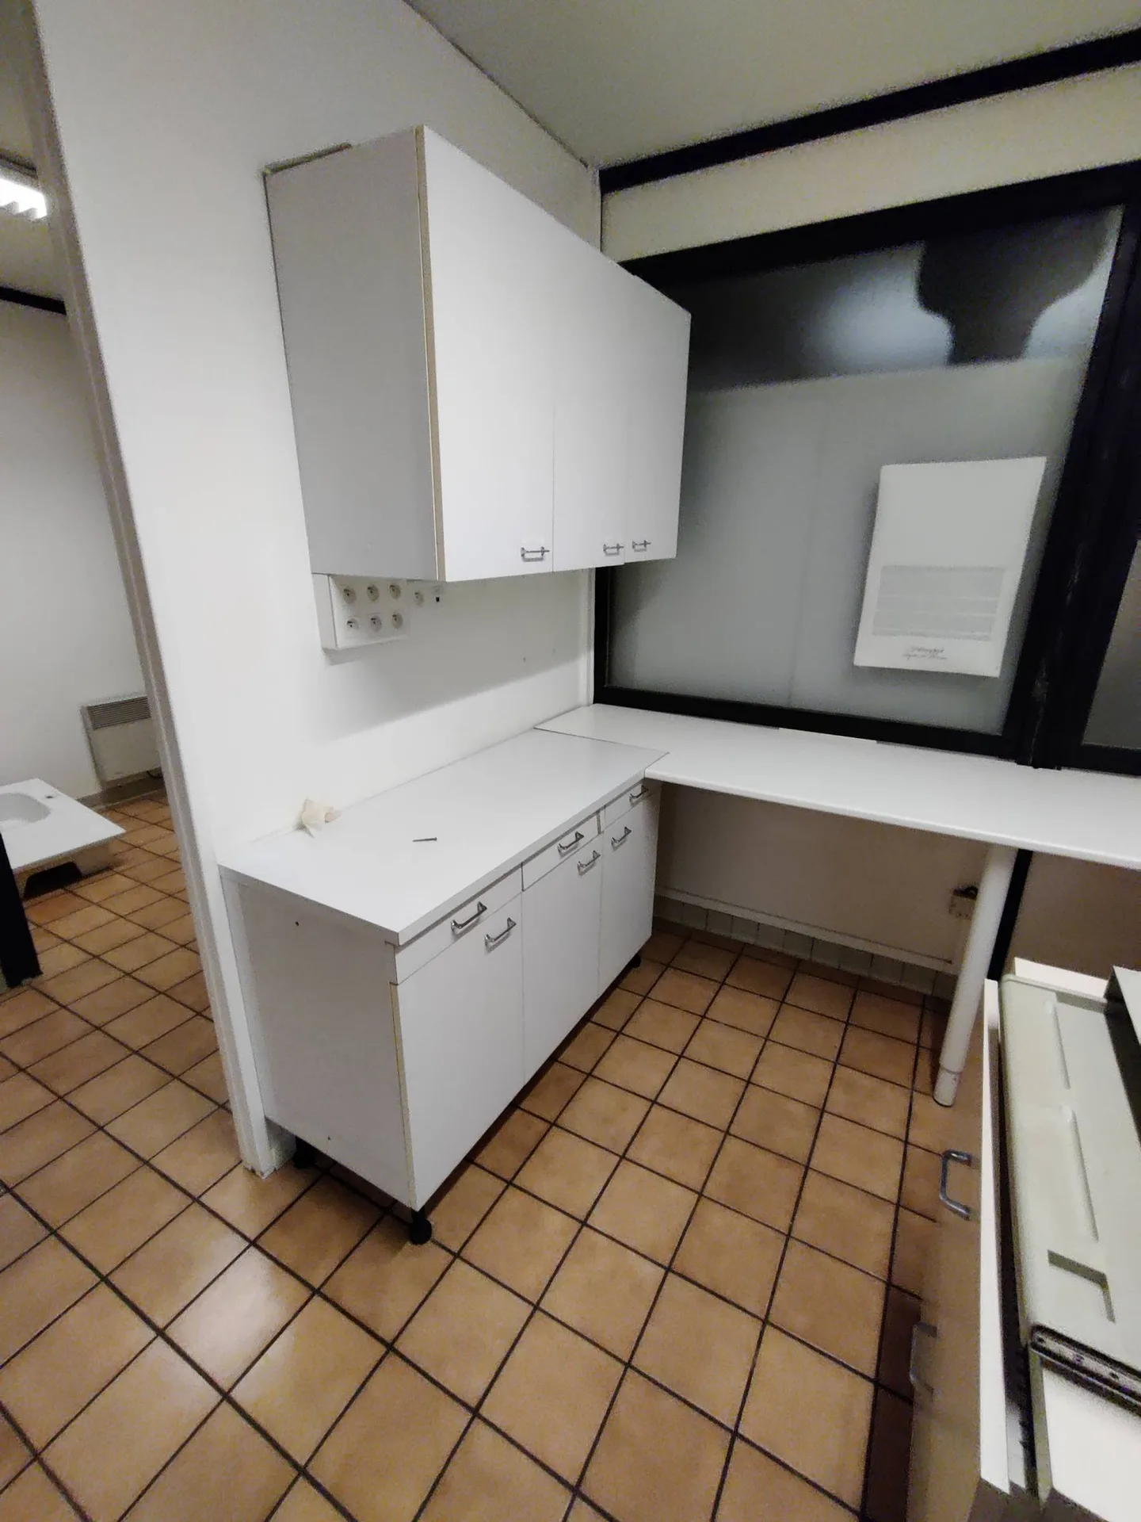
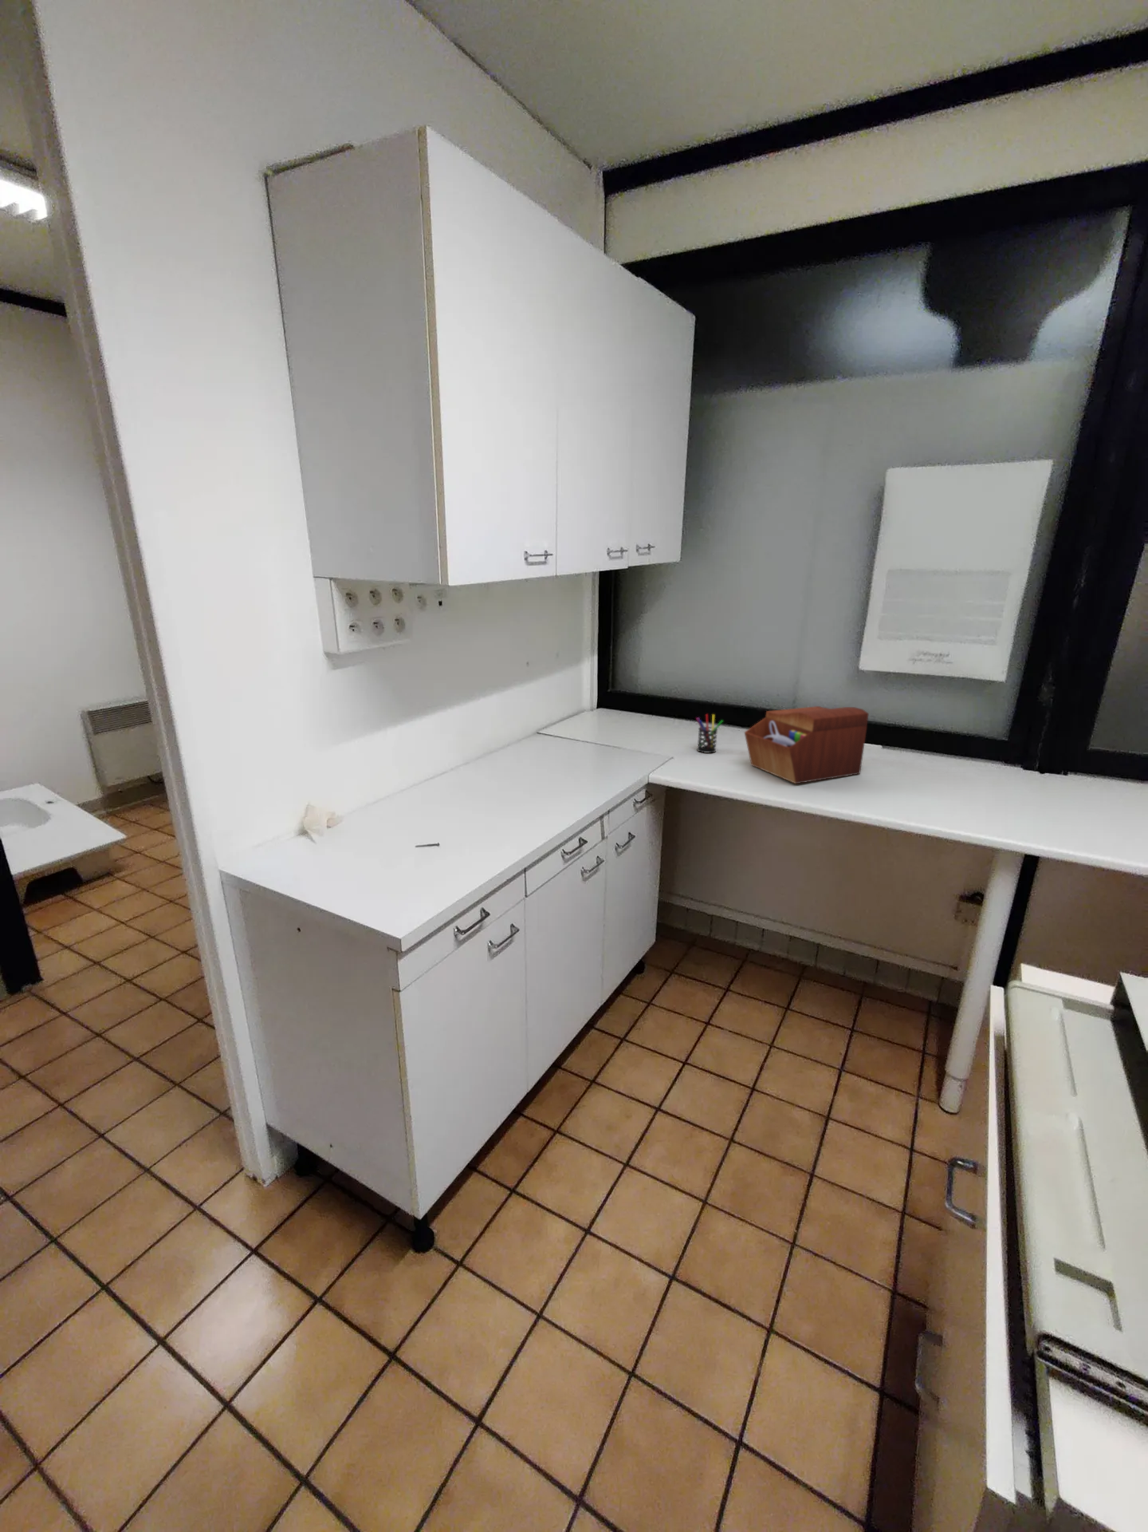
+ sewing box (801, 739)
+ pen holder (709, 732)
